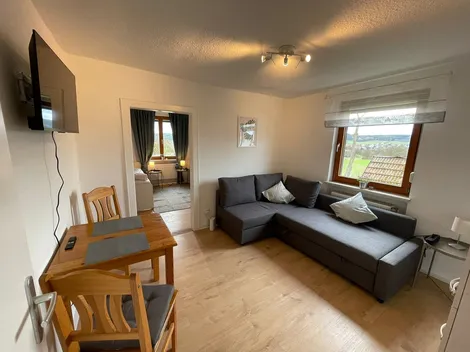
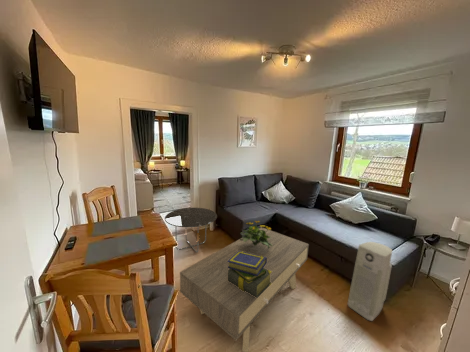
+ coffee table (264, 267)
+ side table (191, 226)
+ stack of books (247, 270)
+ air purifier (371, 277)
+ flowering plant (256, 236)
